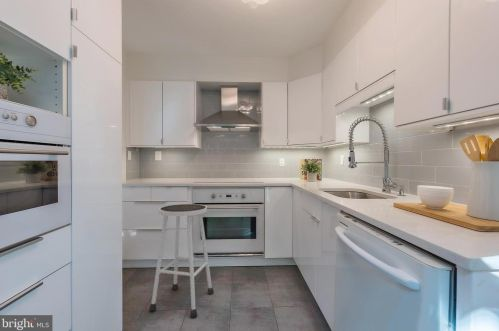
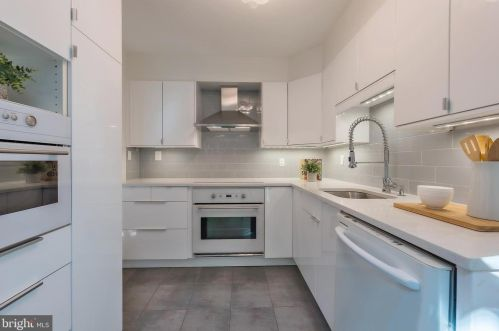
- stool (183, 257)
